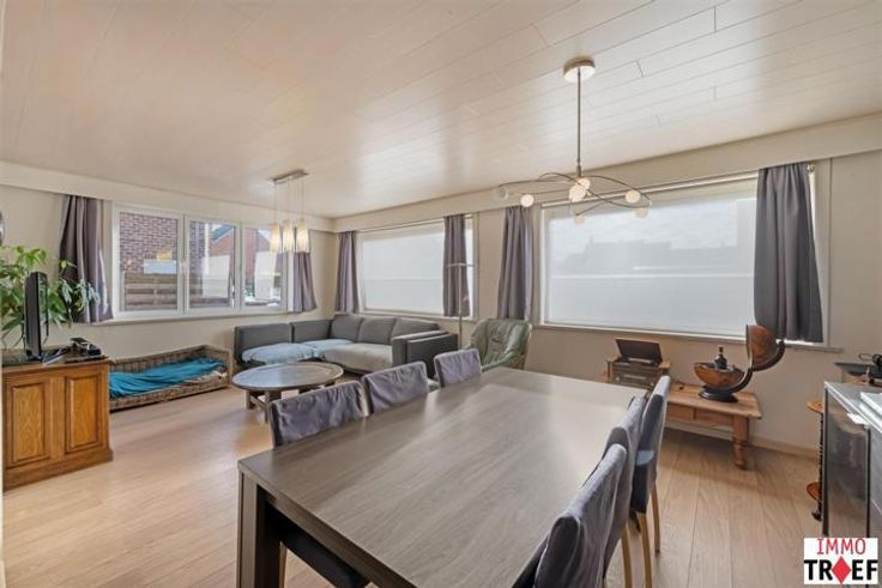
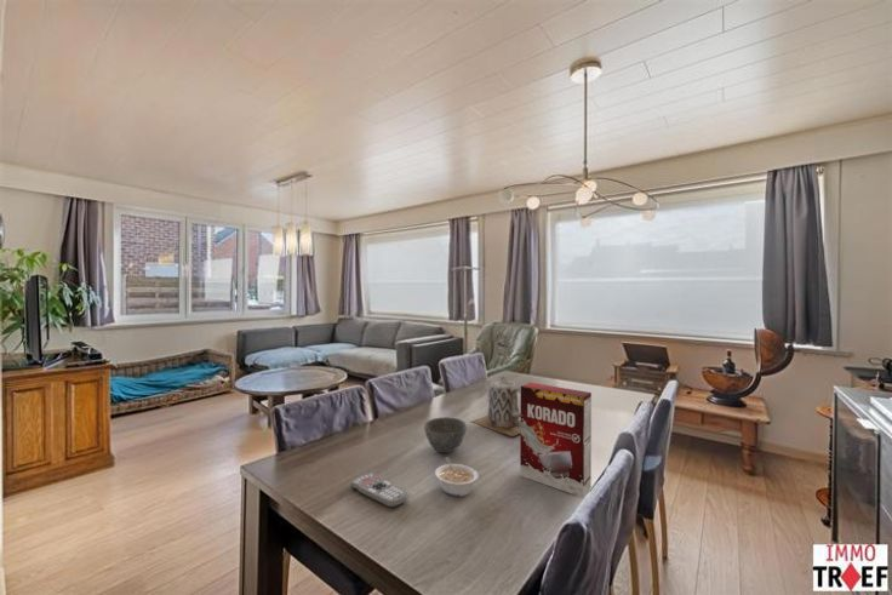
+ bowl (445, 436)
+ remote control (379, 490)
+ legume (454, 479)
+ teapot (502, 400)
+ cereal box (554, 435)
